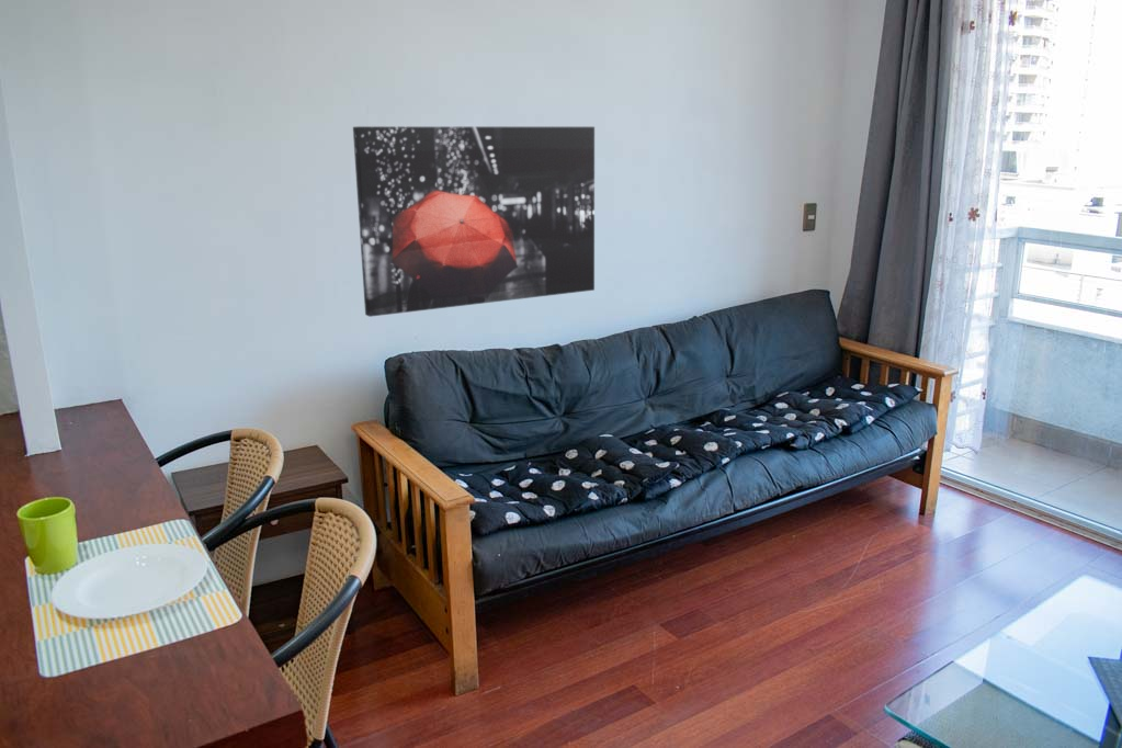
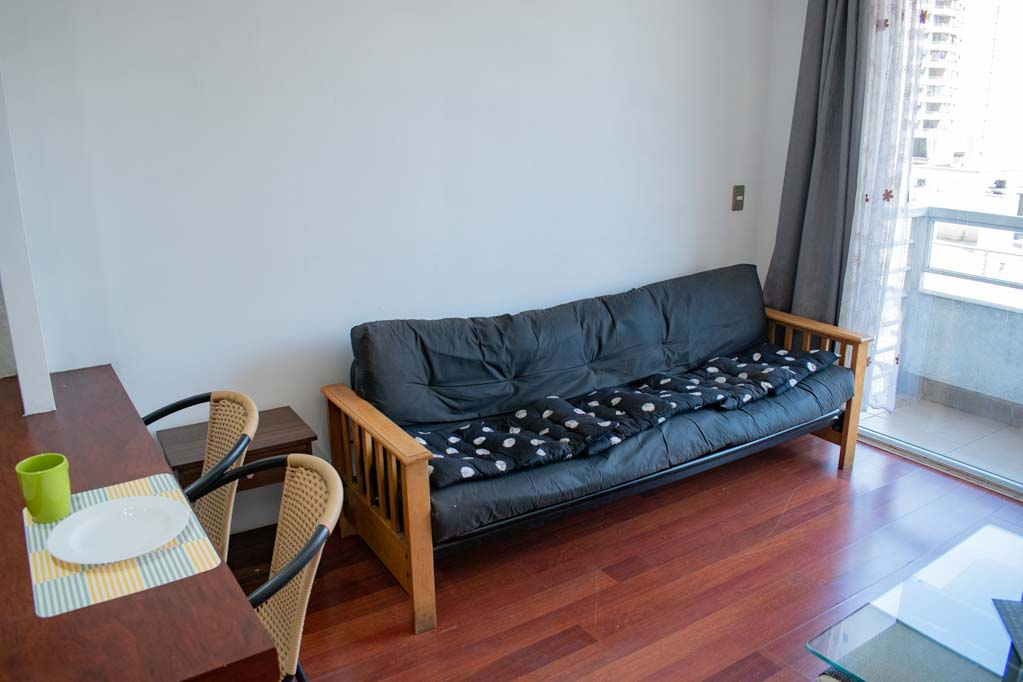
- wall art (485, 216)
